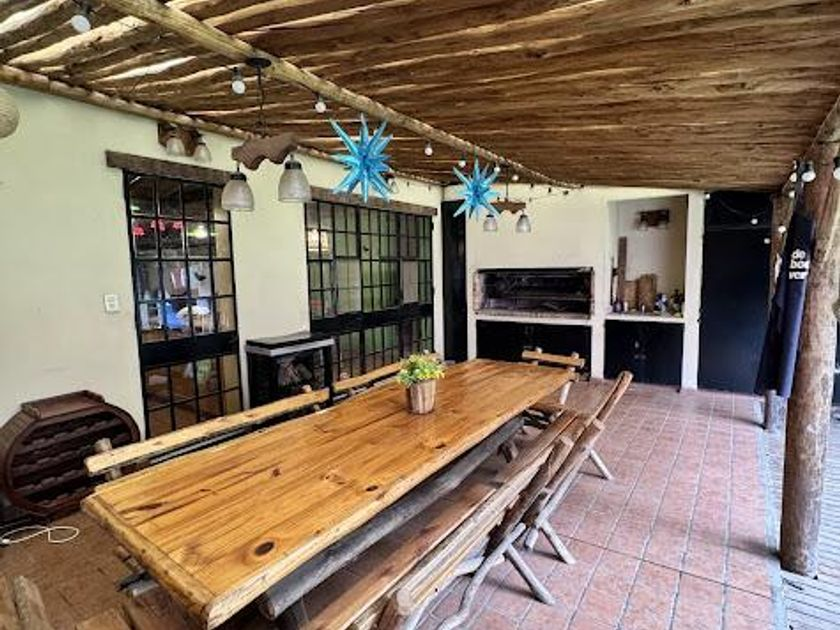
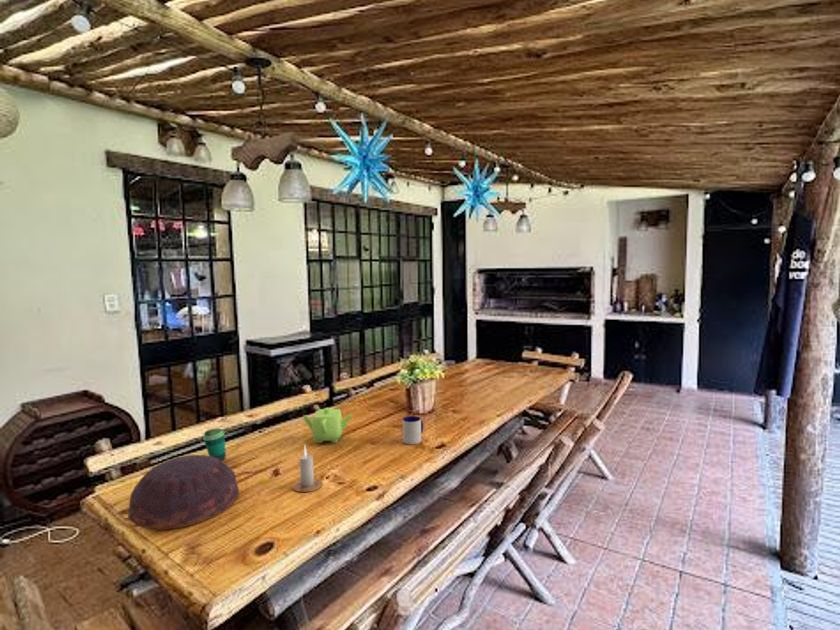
+ candle (306, 465)
+ mug (414, 428)
+ teapot (327, 423)
+ bowl (184, 482)
+ cup (214, 445)
